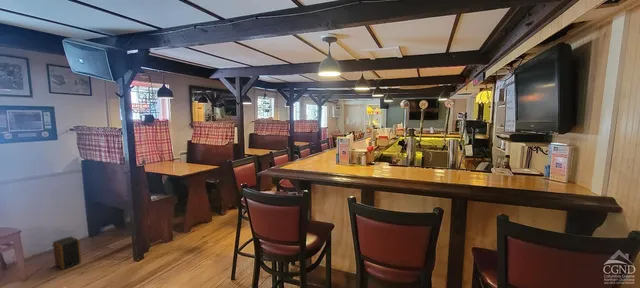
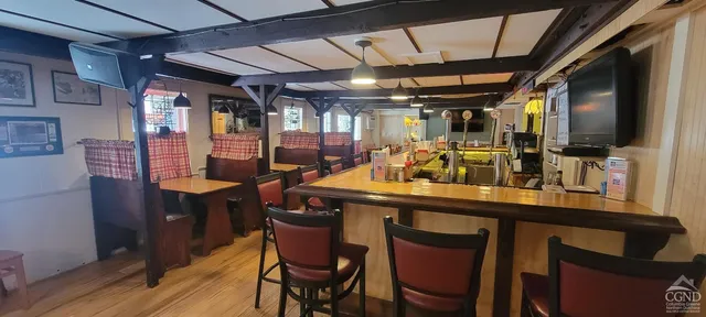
- speaker (67, 252)
